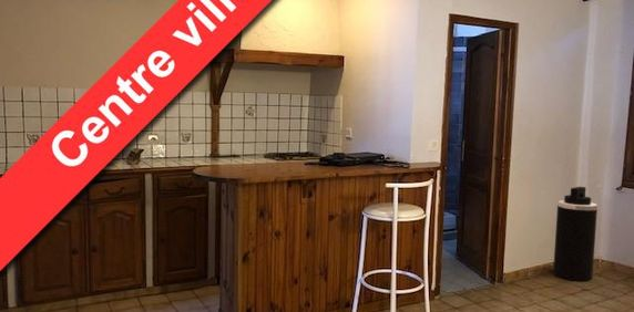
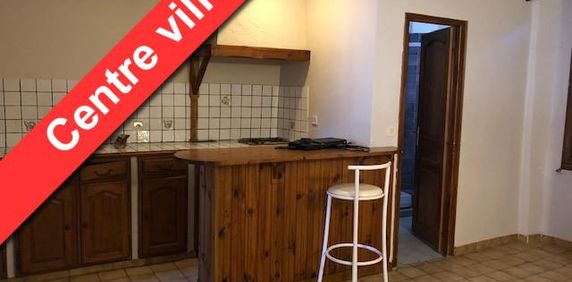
- trash can (575, 231)
